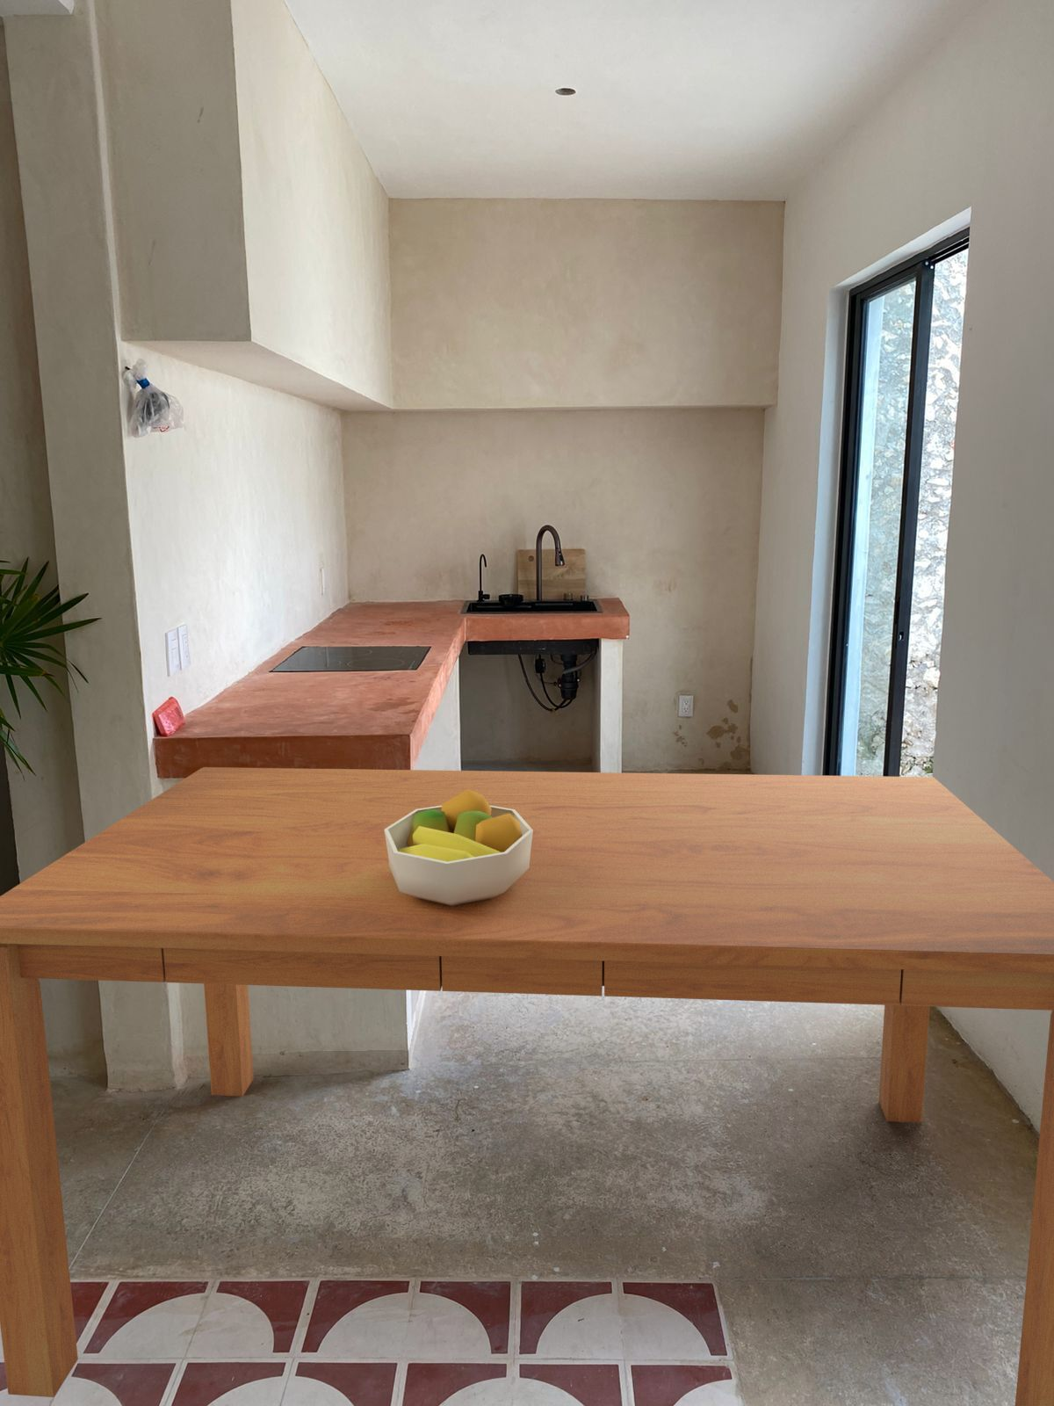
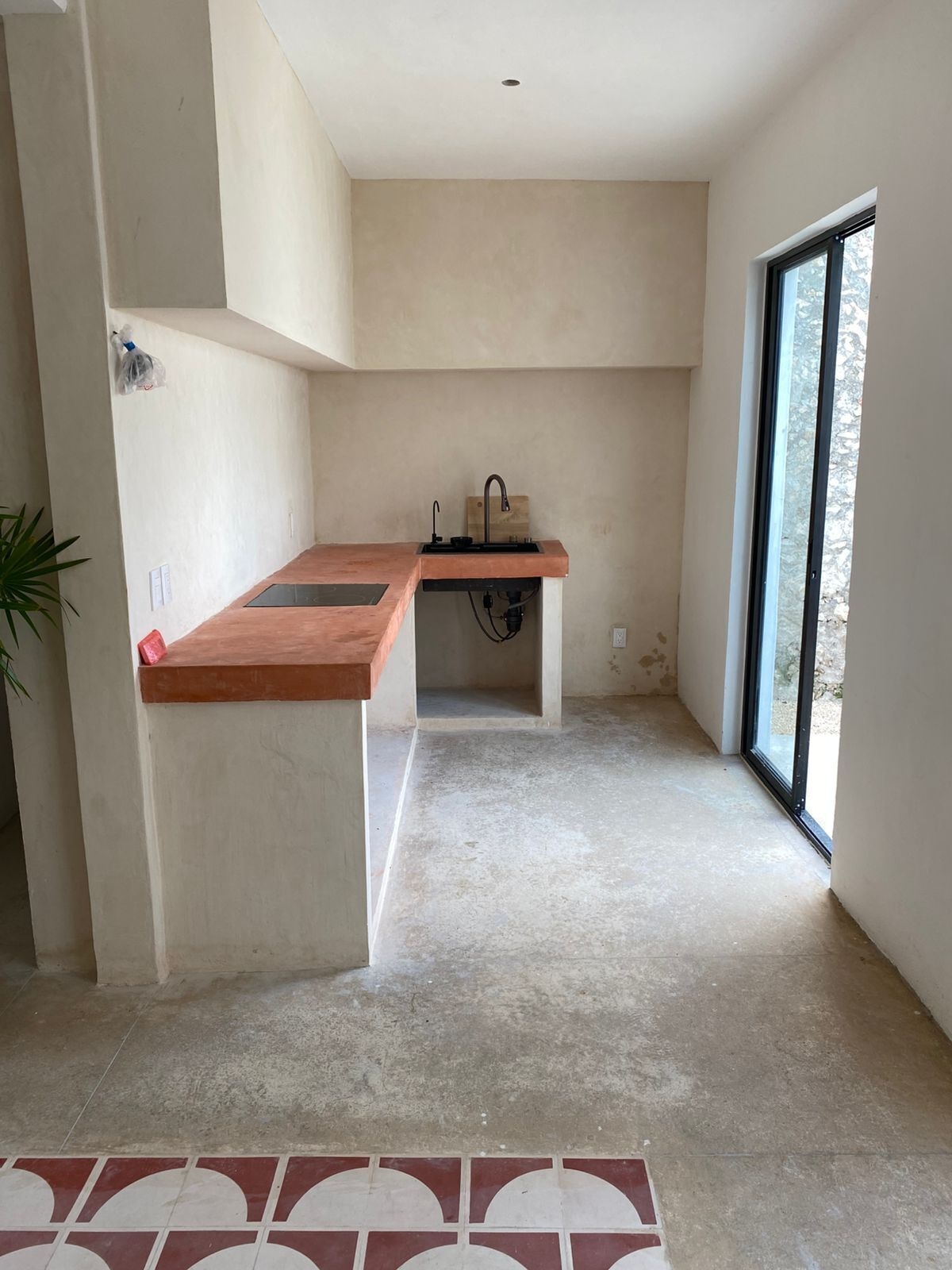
- dining table (544, 994)
- fruit bowl (458, 841)
